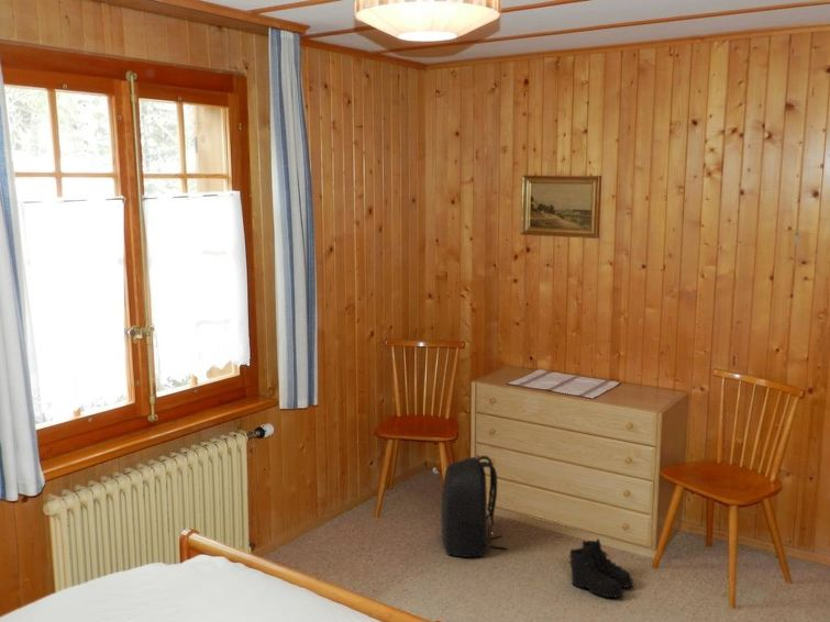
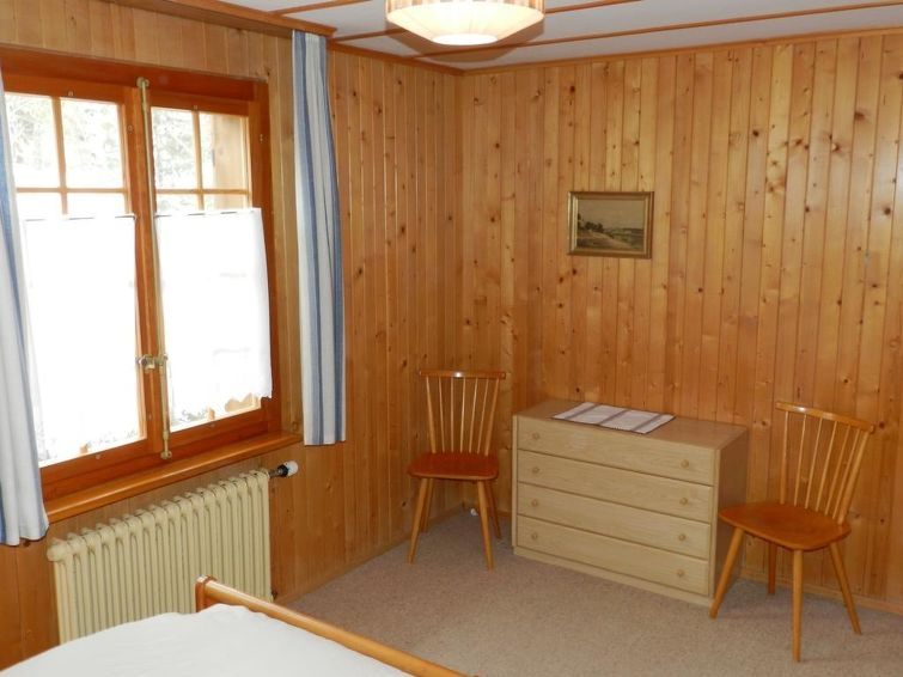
- backpack (473, 499)
- boots (601, 565)
